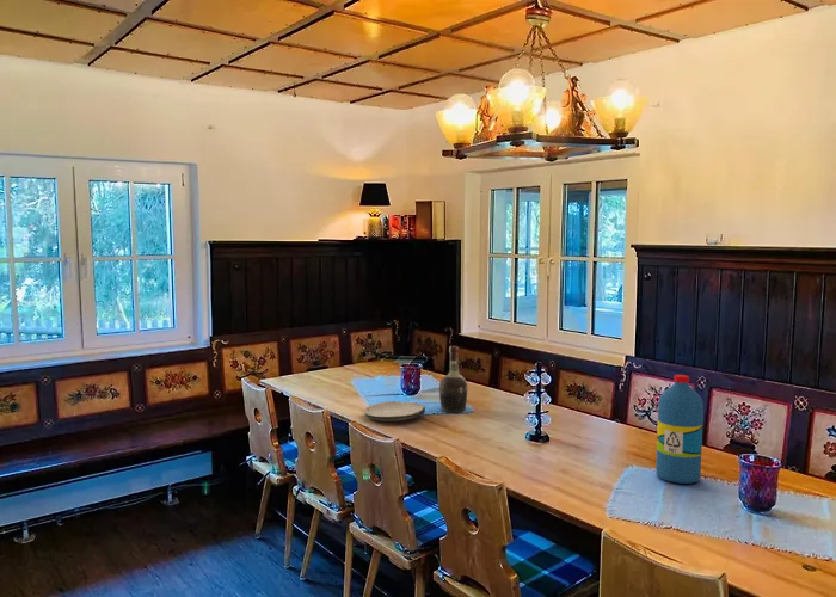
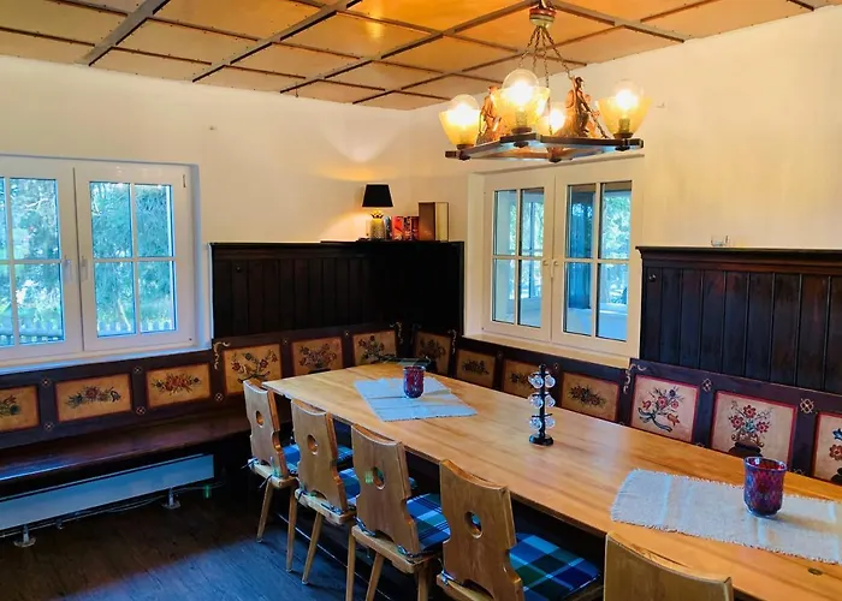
- plate (394, 411)
- water bottle (680, 426)
- cognac bottle (453, 377)
